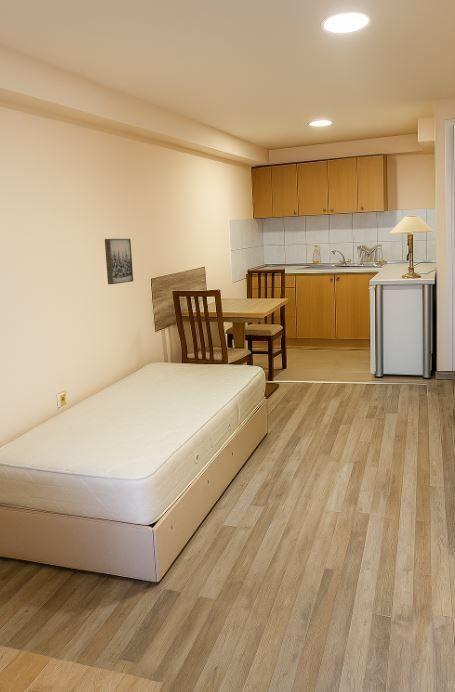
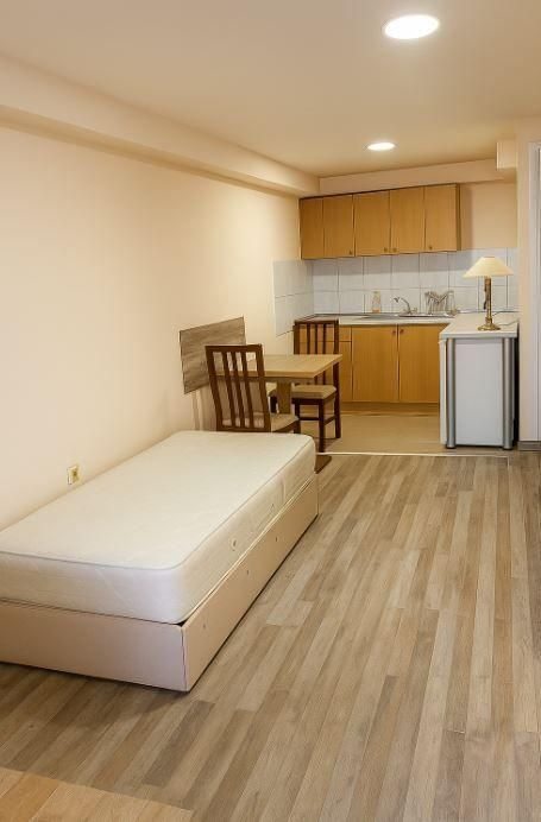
- wall art (119, 260)
